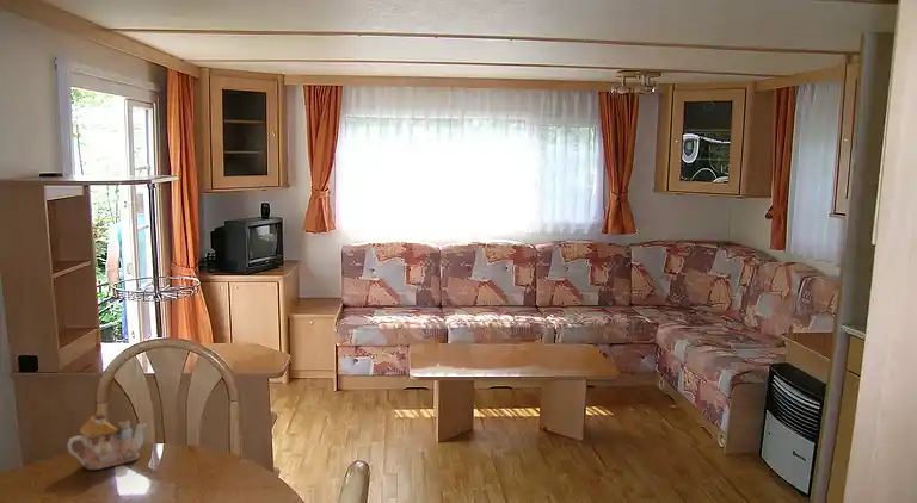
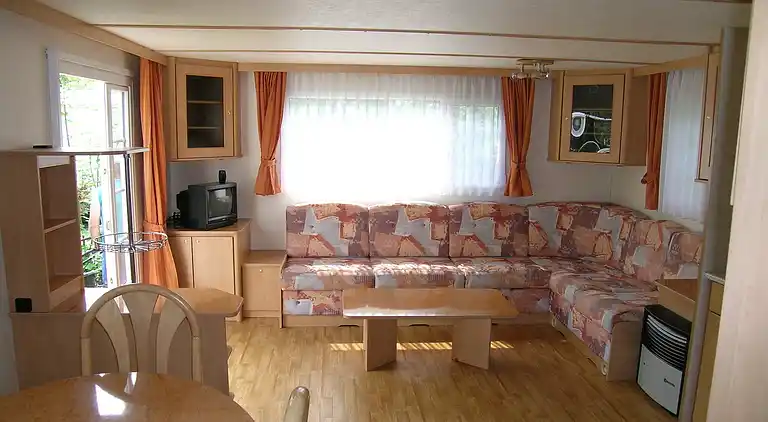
- teapot (107, 434)
